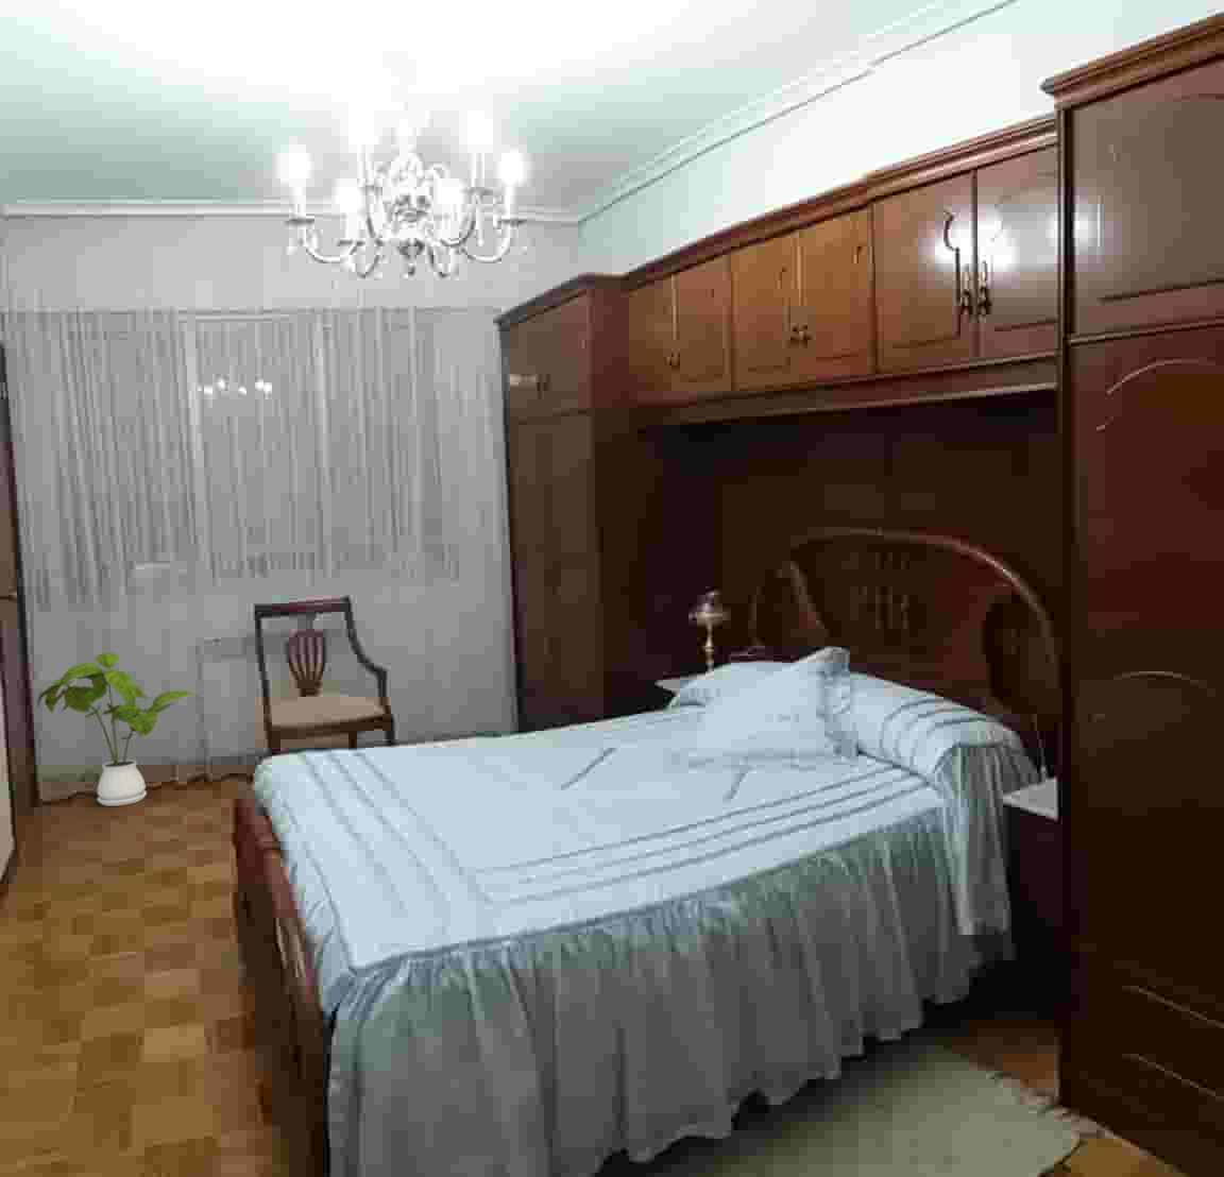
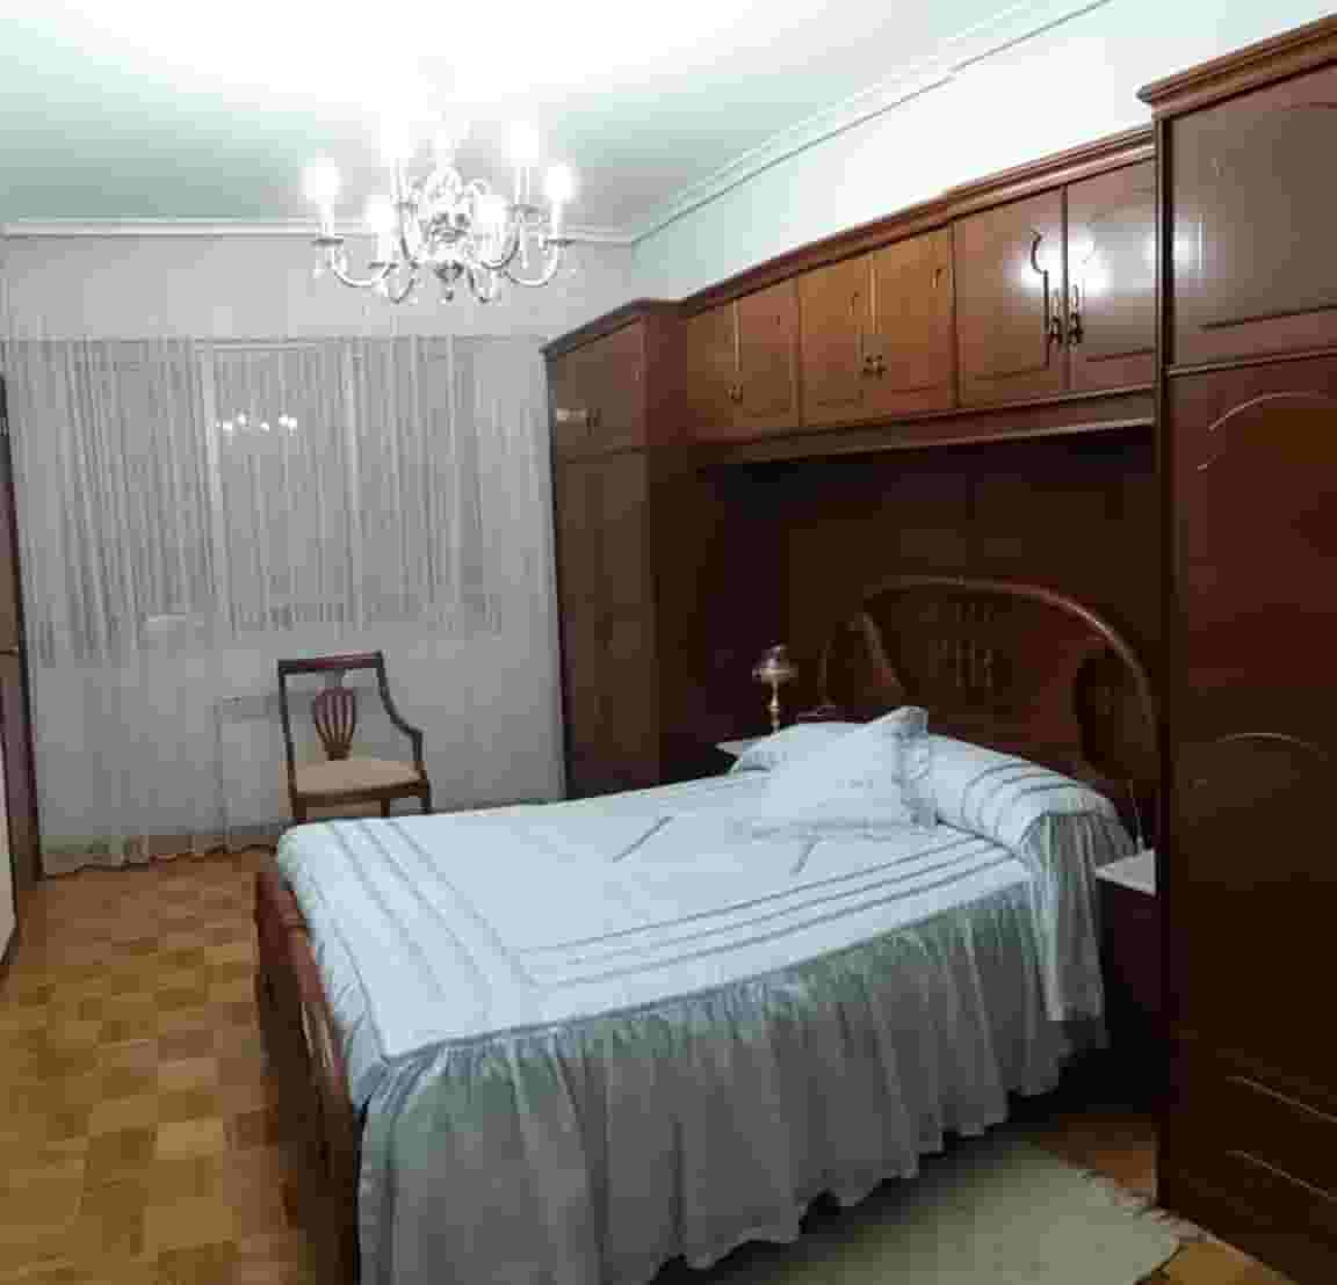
- house plant (115, 730)
